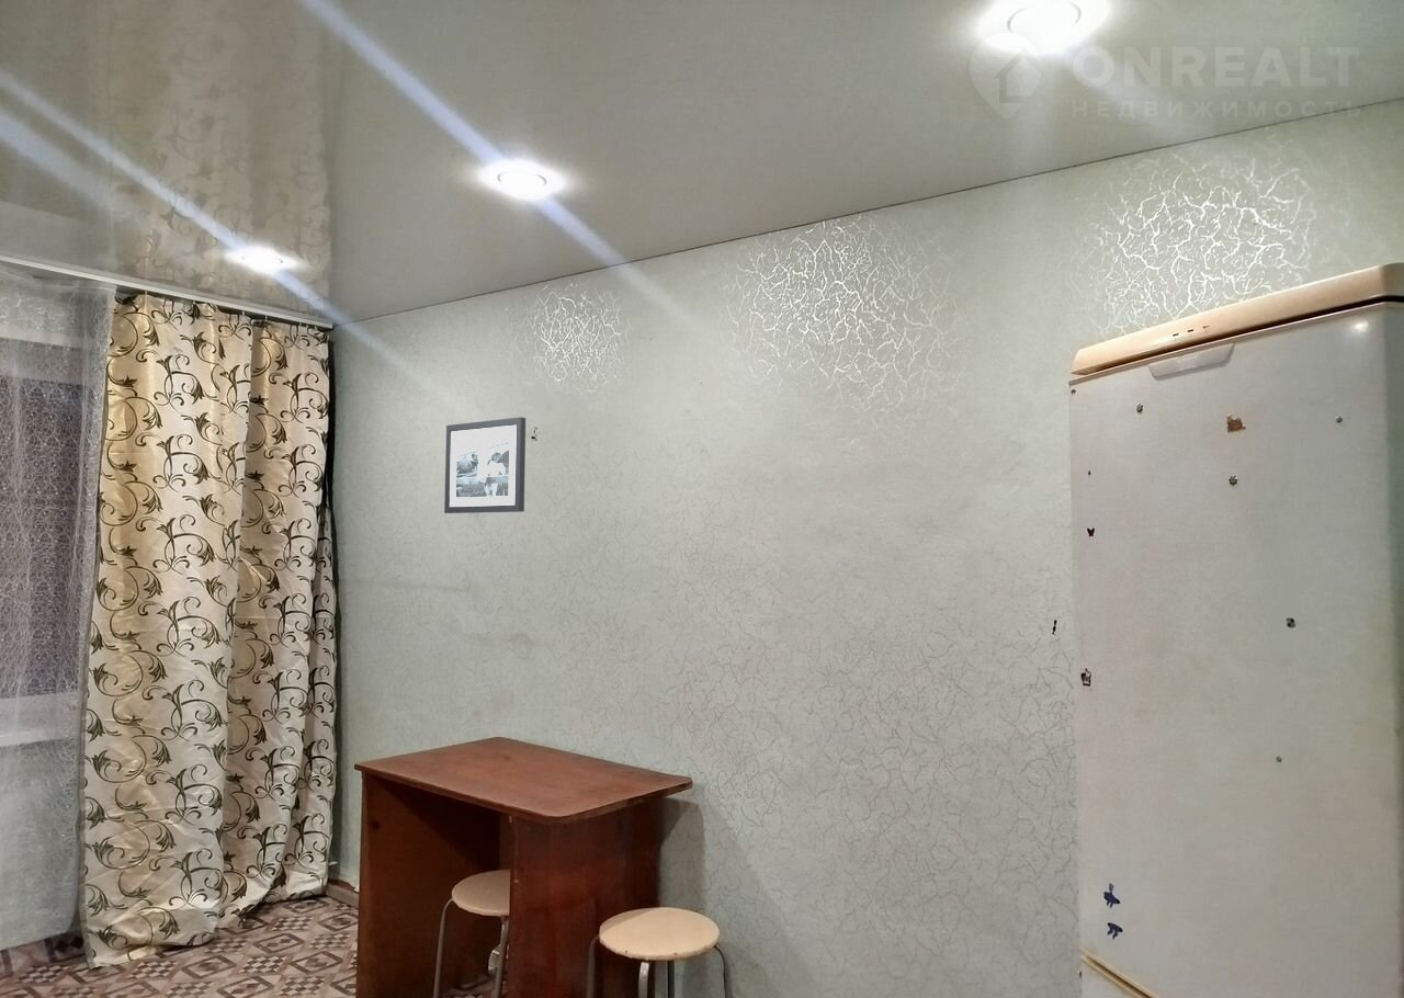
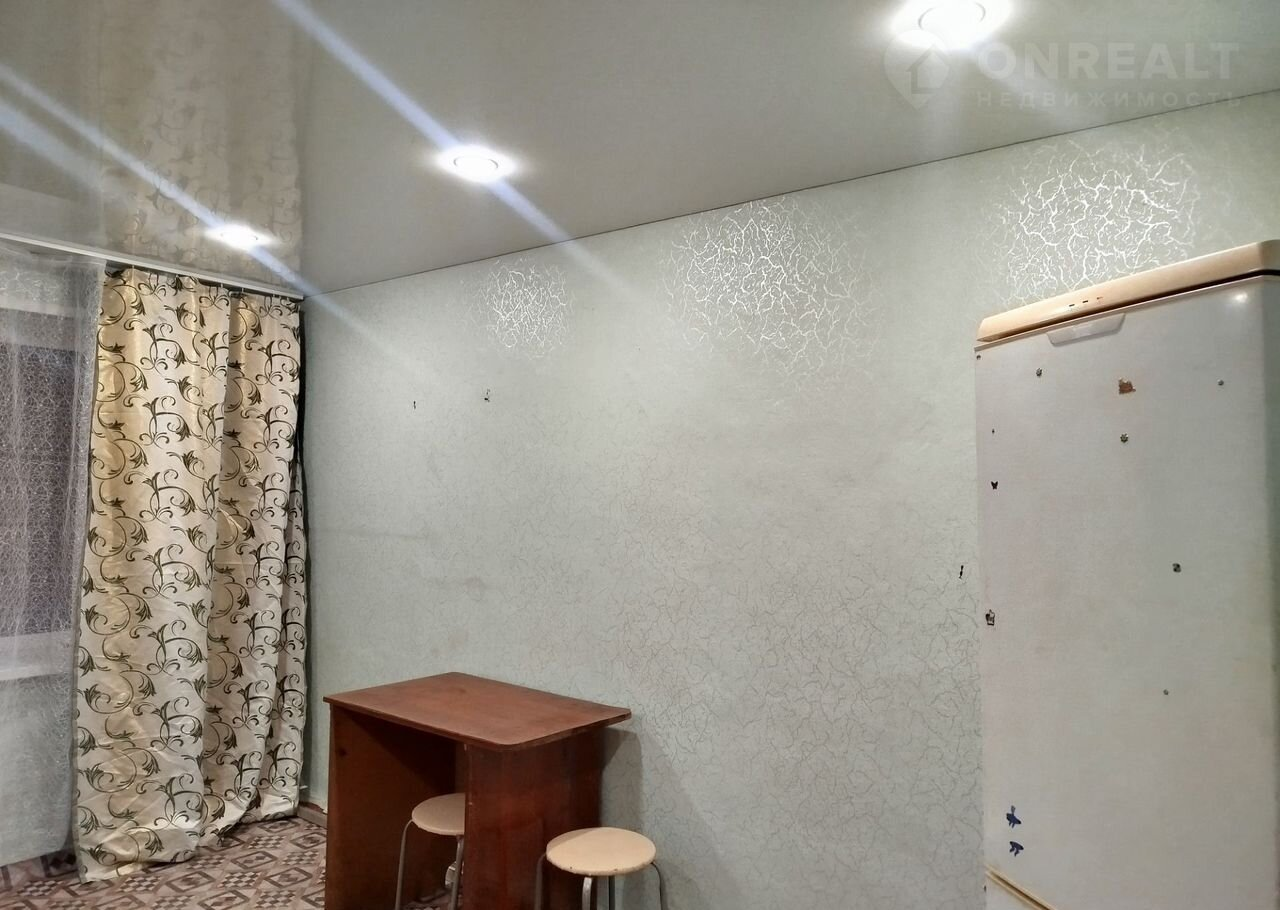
- picture frame (484, 466)
